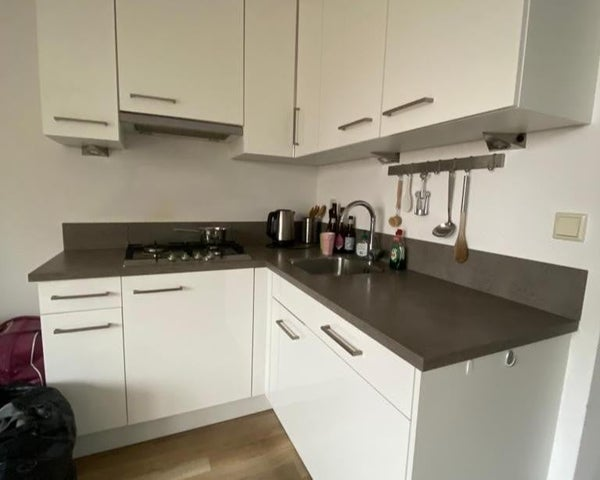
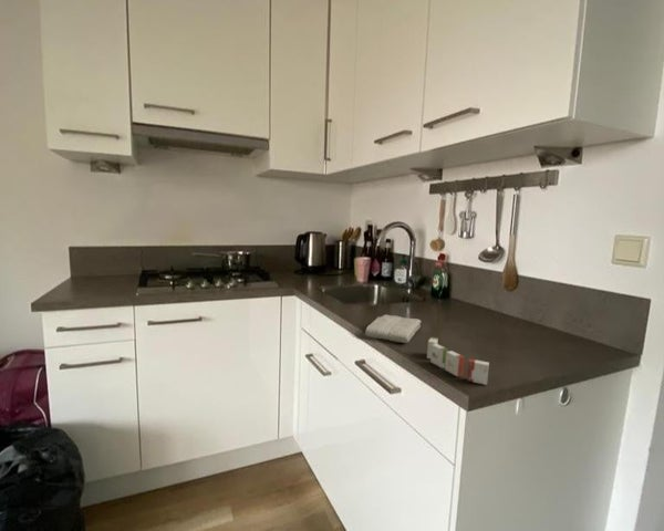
+ washcloth (394, 326)
+ tea box (453, 358)
